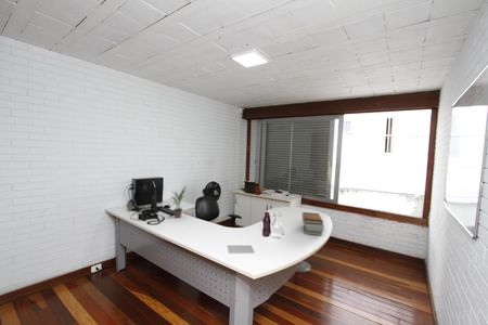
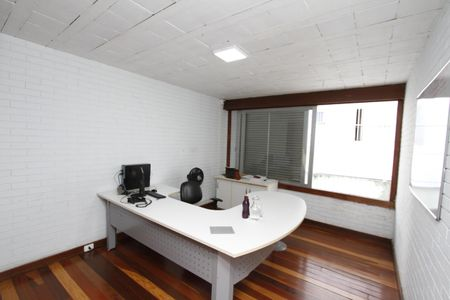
- book stack (311, 223)
- potted plant (179, 202)
